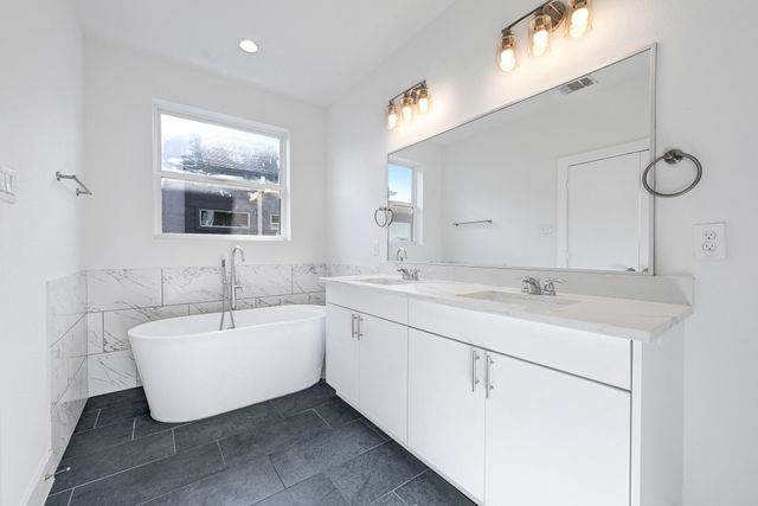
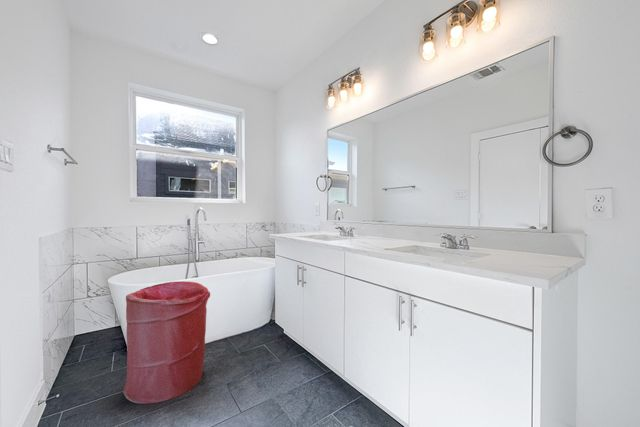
+ laundry hamper (169, 334)
